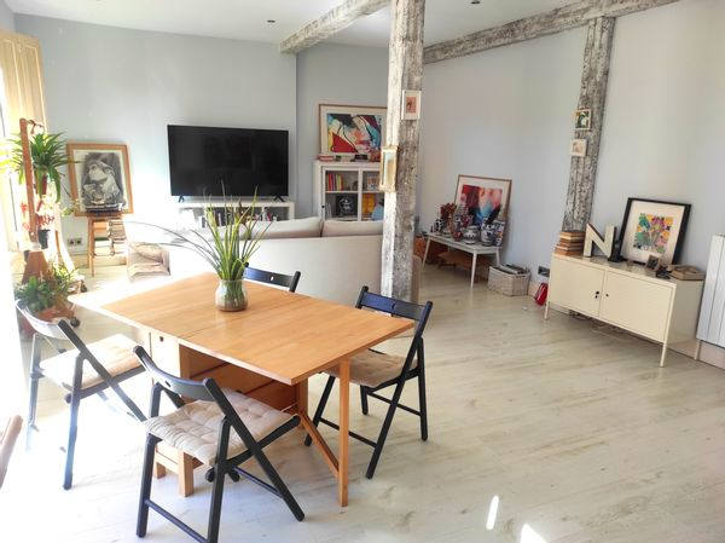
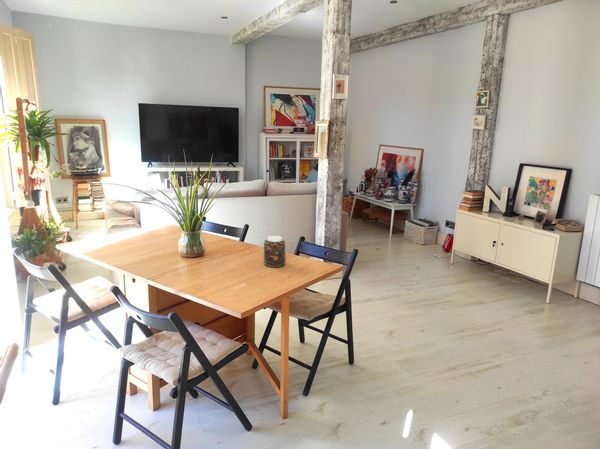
+ jar (274, 250)
